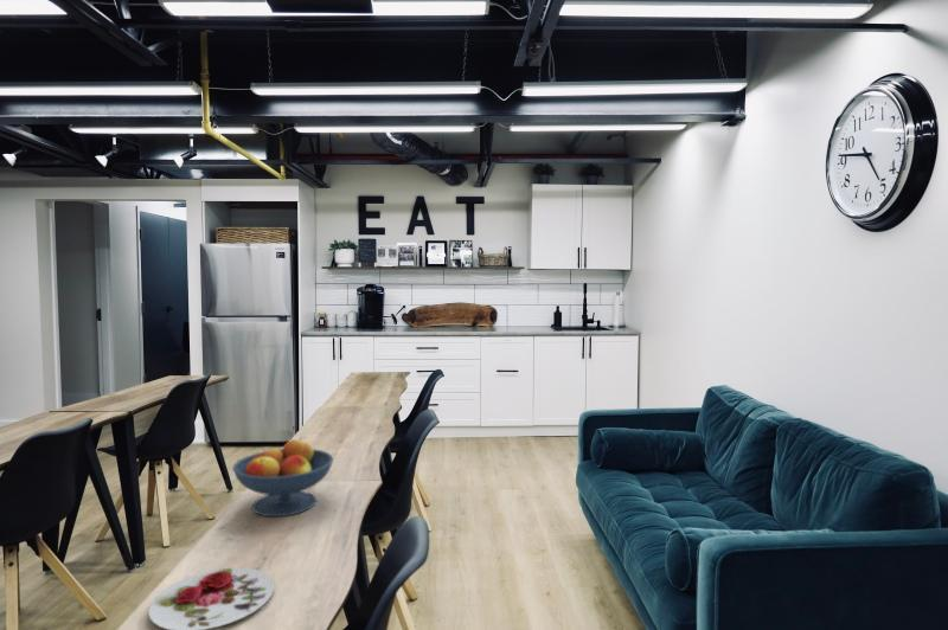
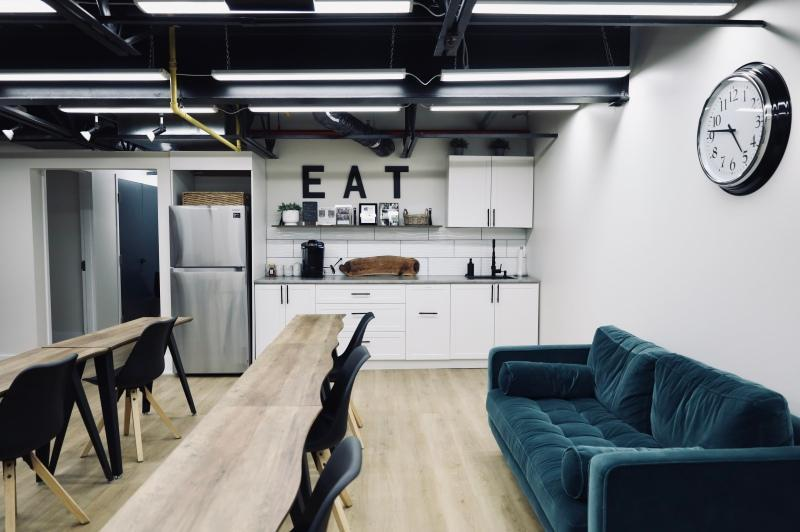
- plate (213, 594)
- fruit bowl (284, 475)
